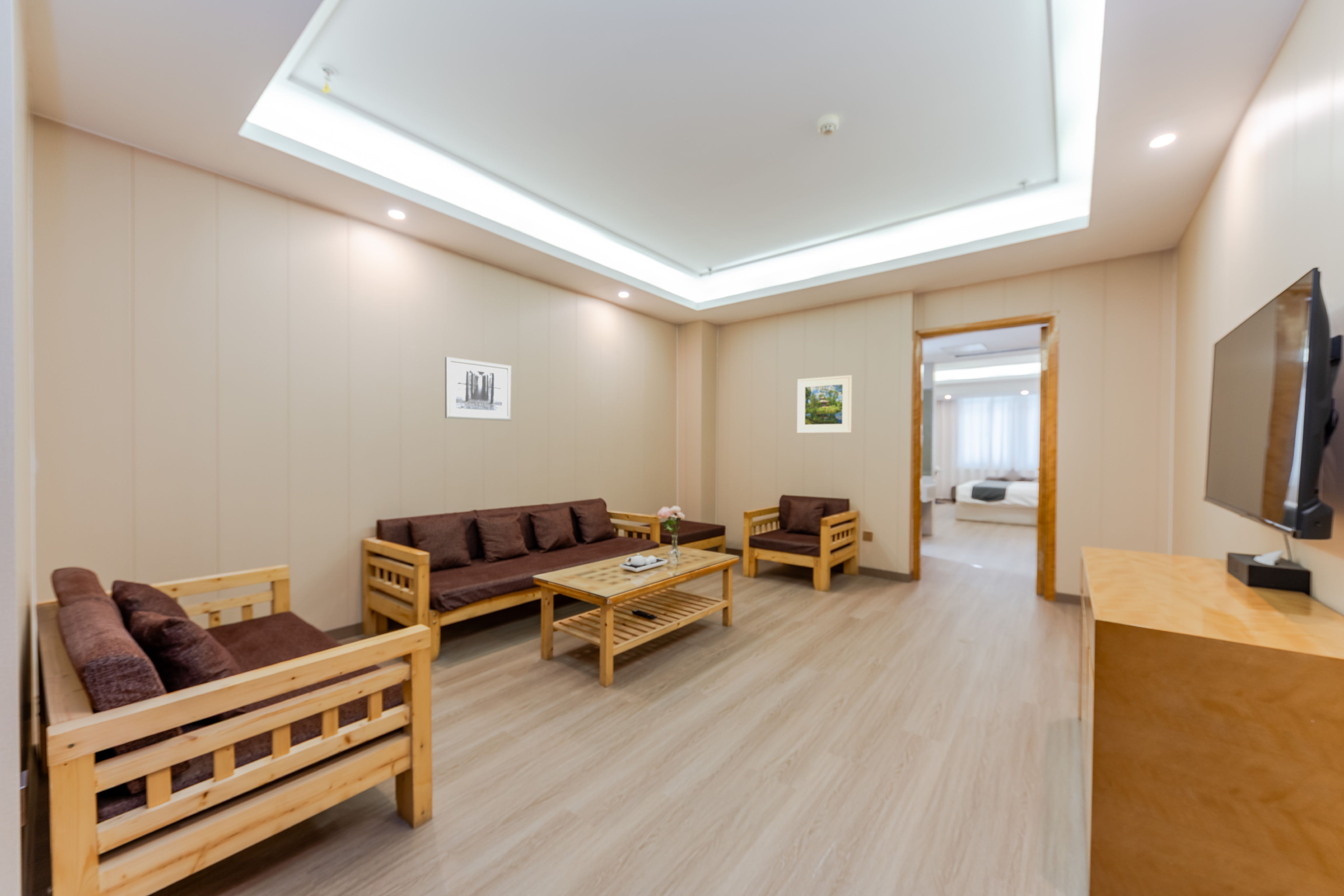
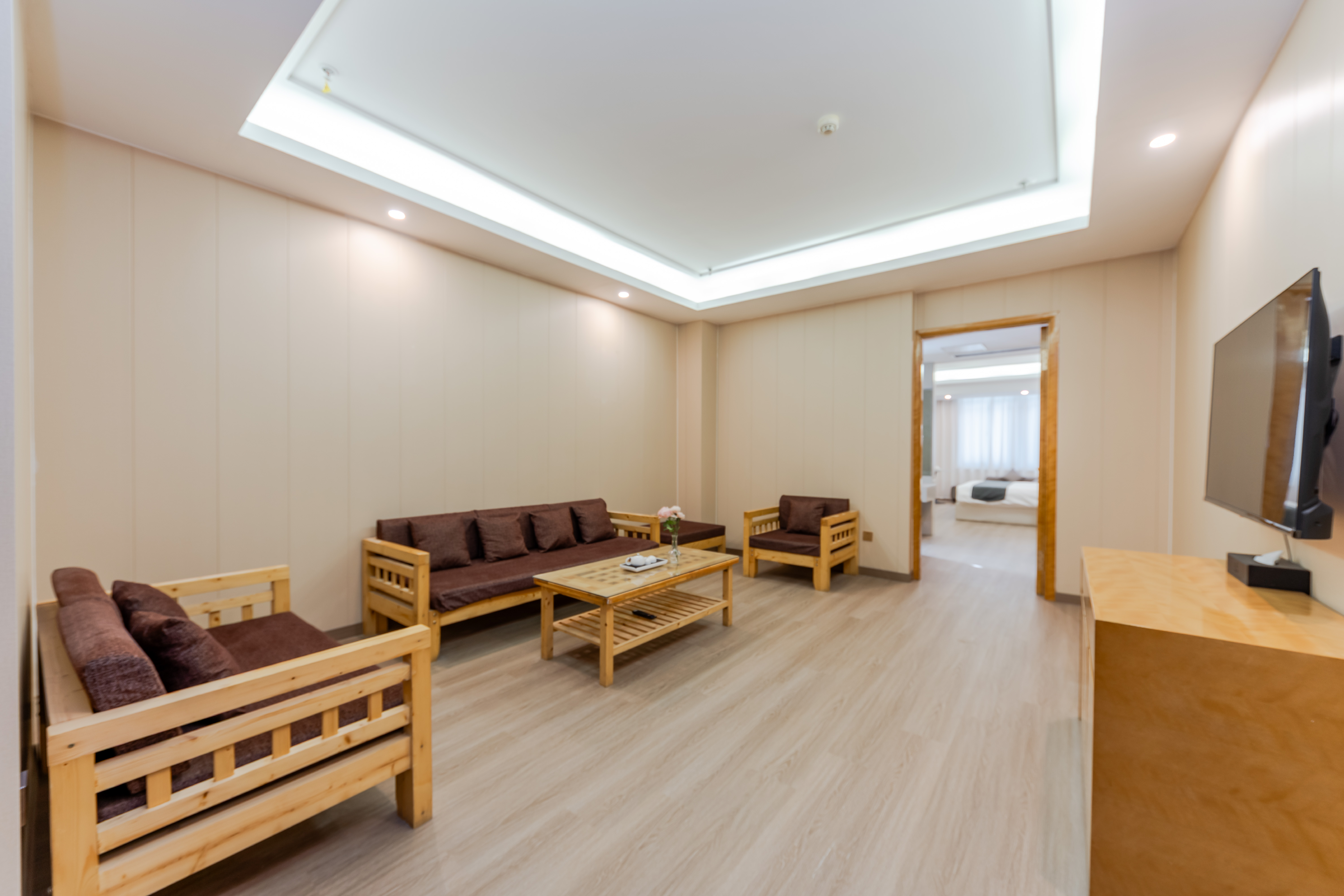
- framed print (823, 405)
- wall art (480, 390)
